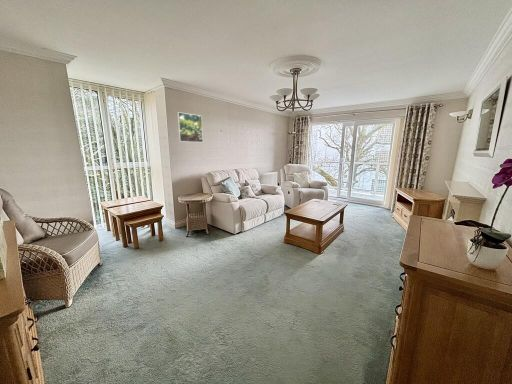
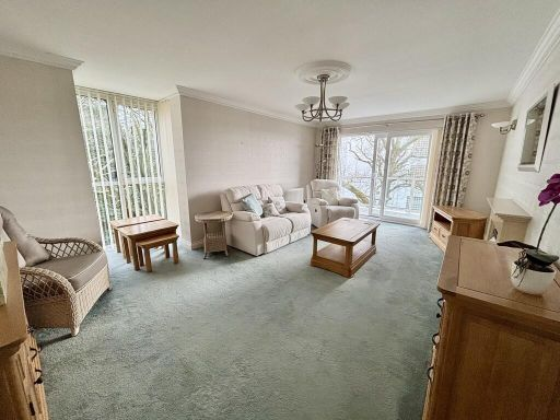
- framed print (190, 128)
